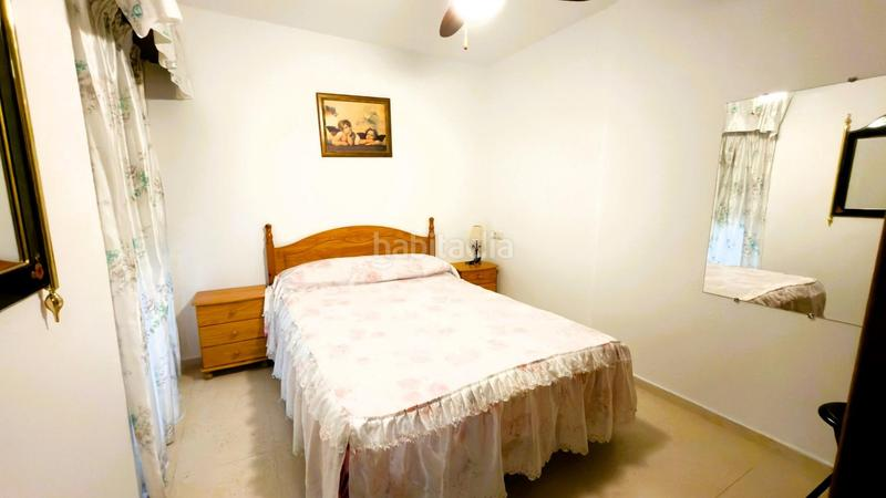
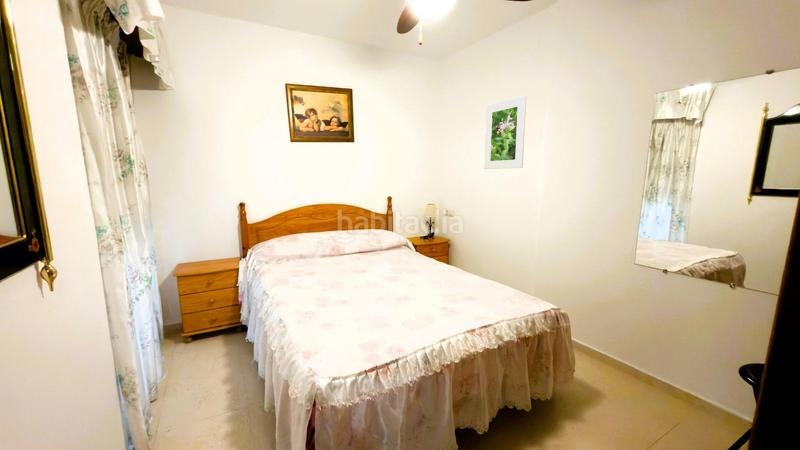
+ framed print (503, 135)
